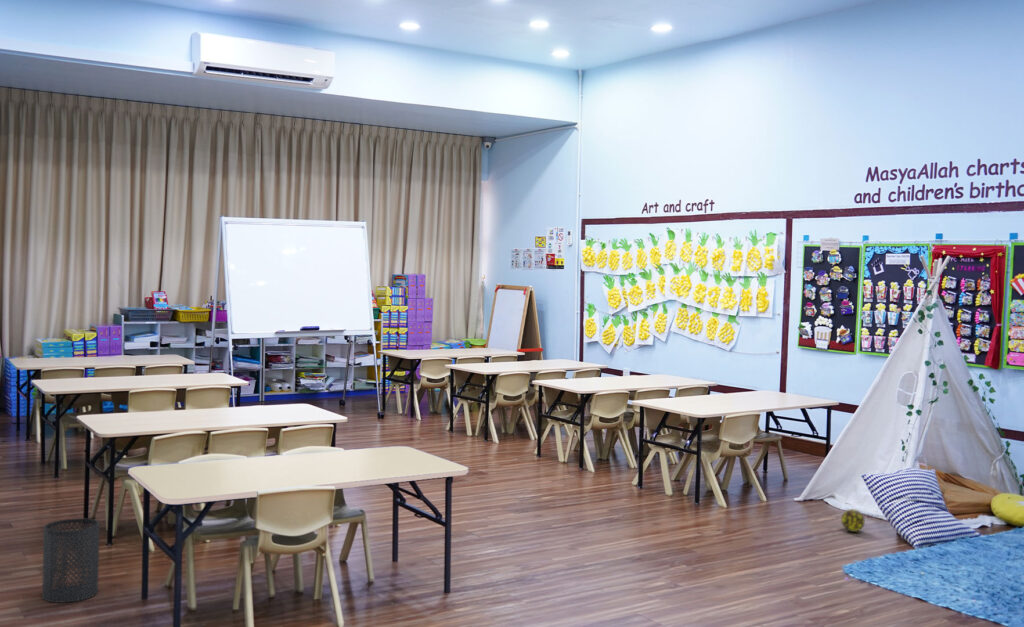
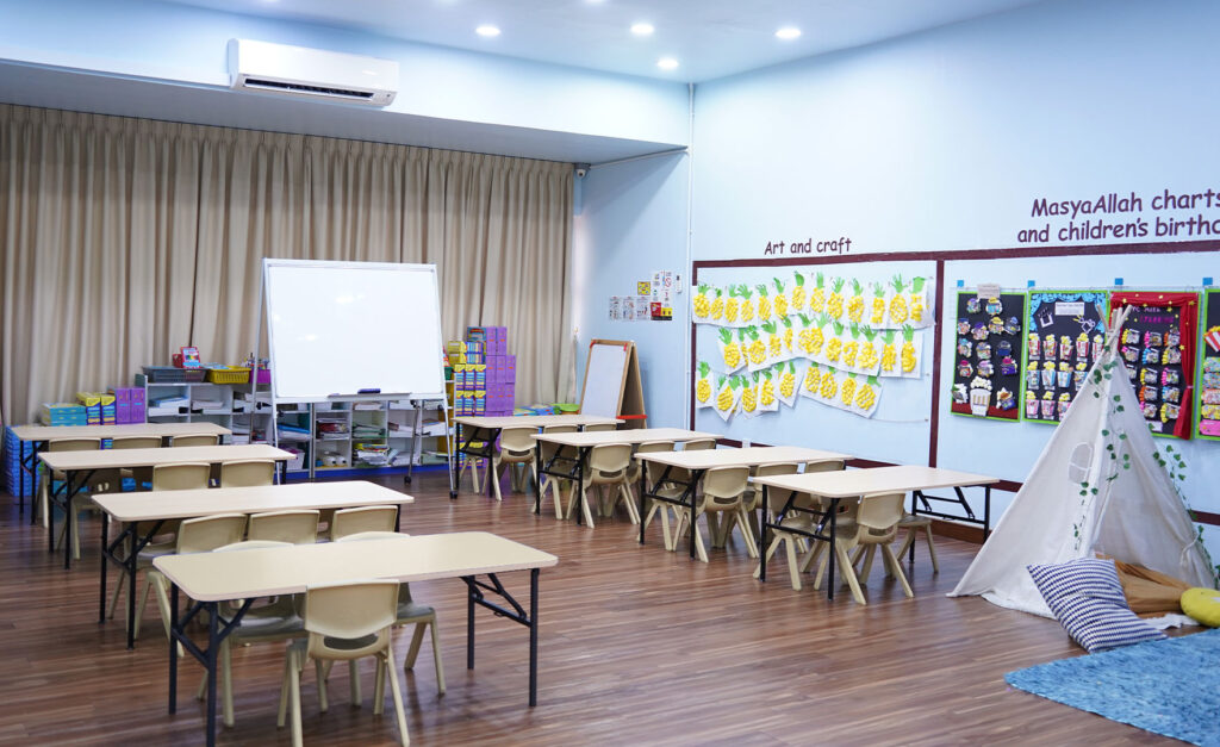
- trash can (71, 559)
- decorative ball (852, 520)
